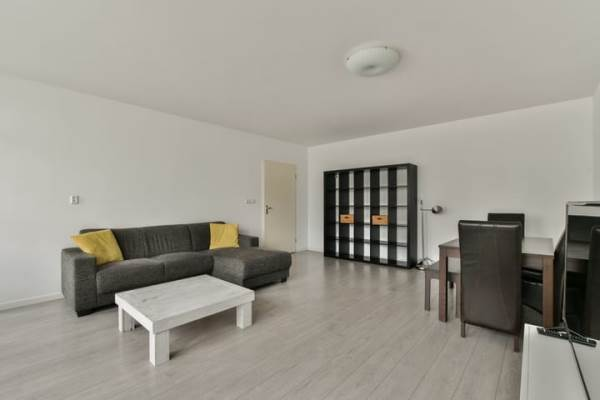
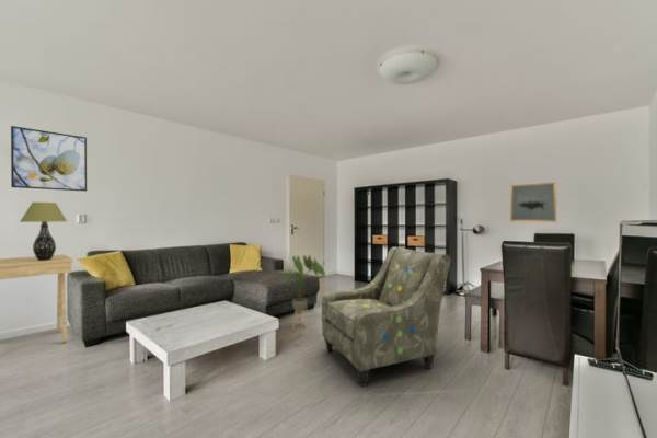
+ side table (28, 276)
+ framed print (50, 160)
+ table lamp (44, 231)
+ house plant (301, 289)
+ armchair (382, 304)
+ wall art (532, 203)
